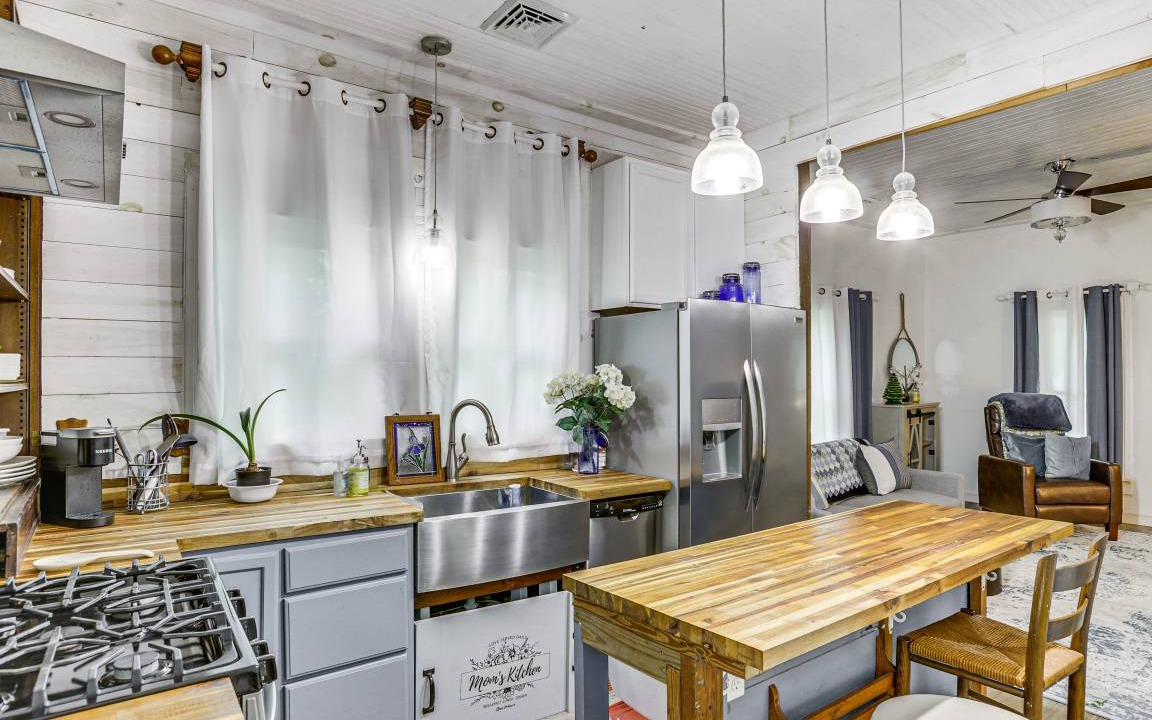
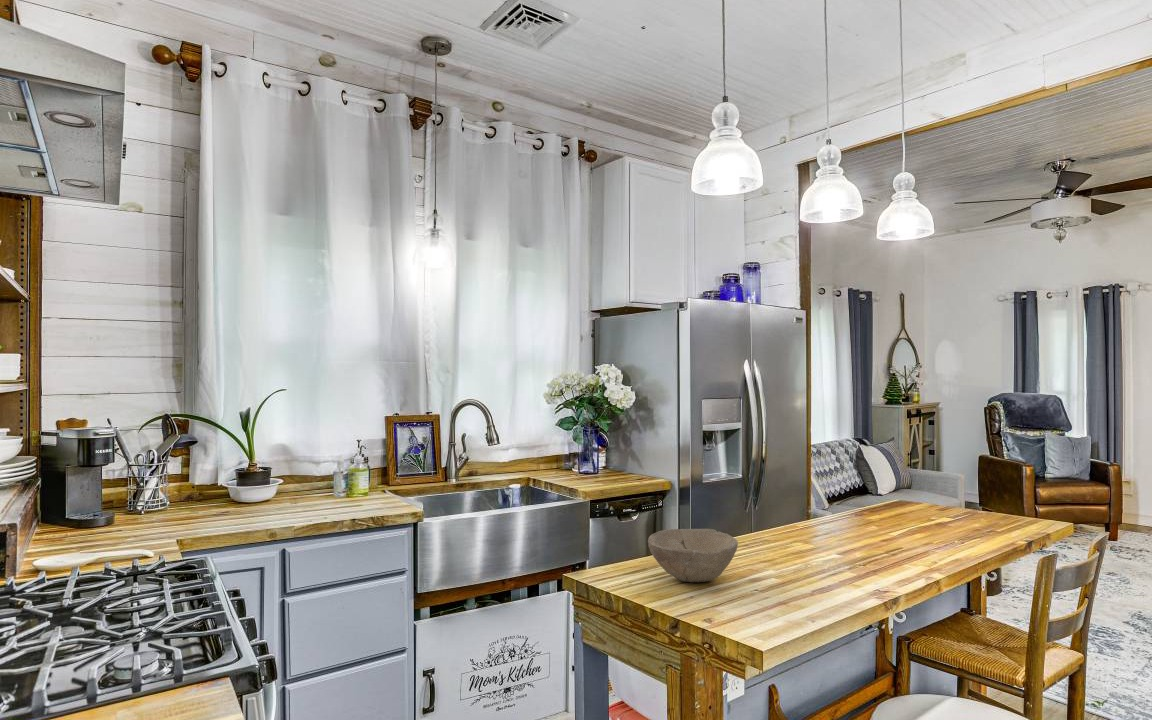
+ bowl (692, 557)
